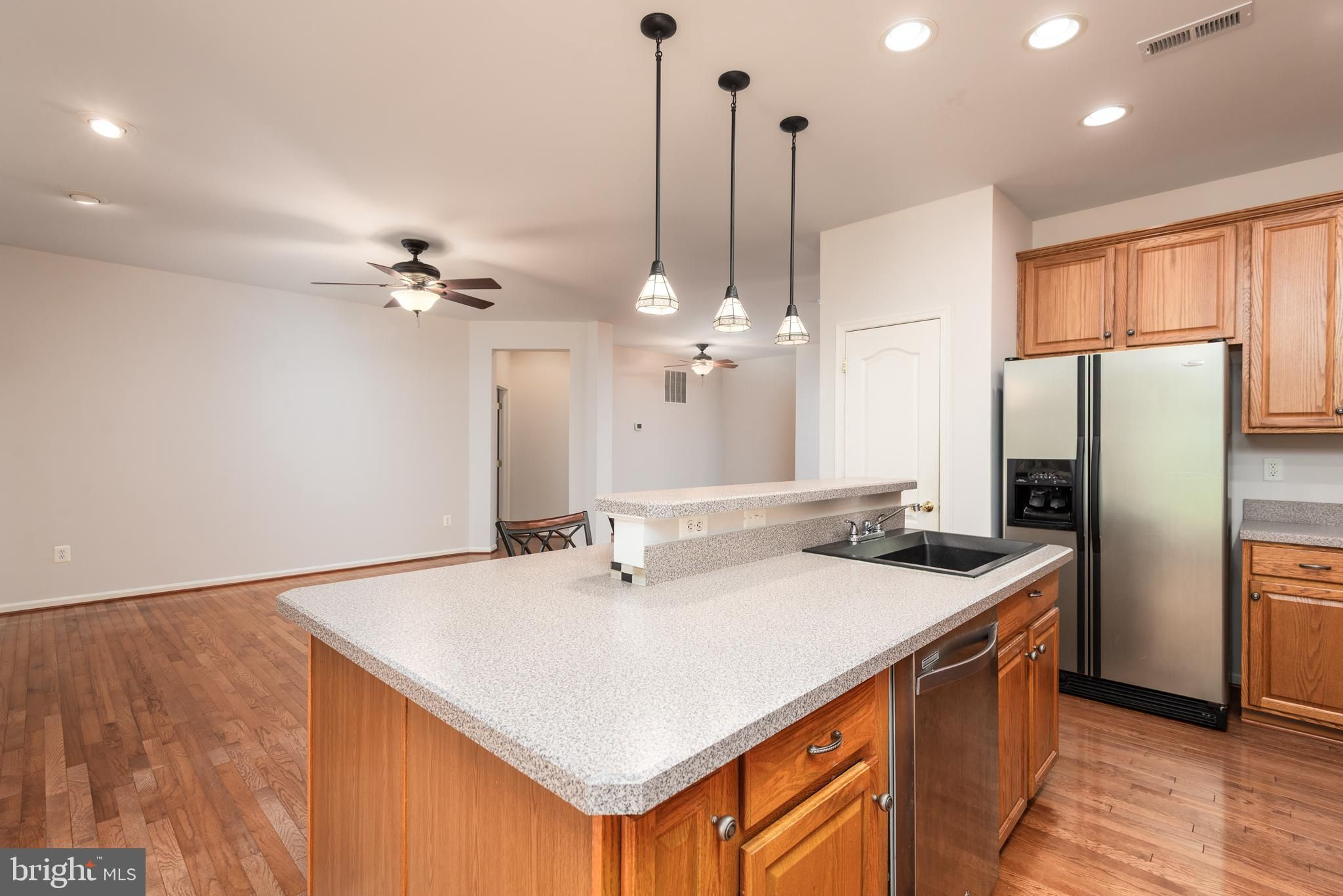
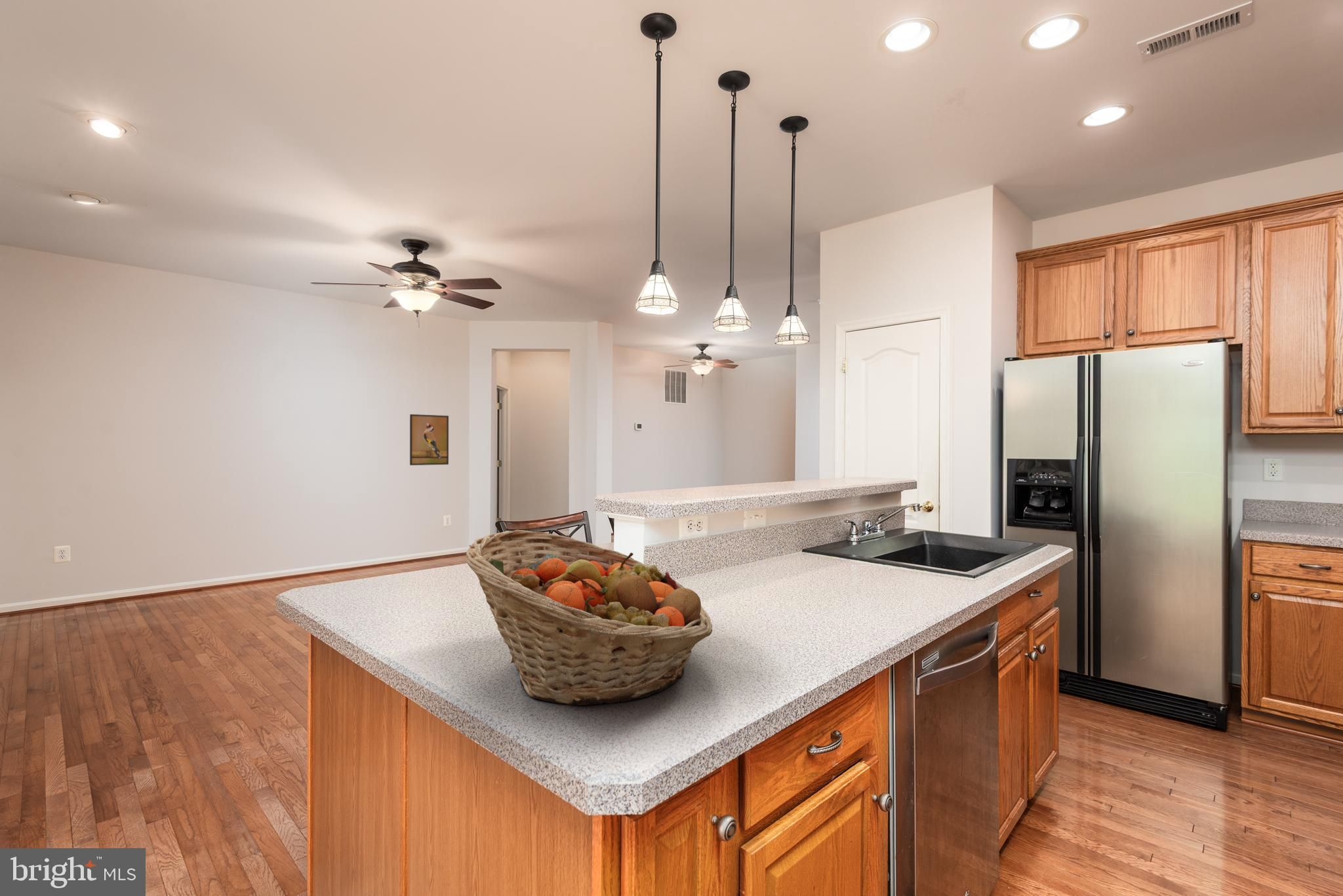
+ fruit basket (591, 600)
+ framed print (430, 440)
